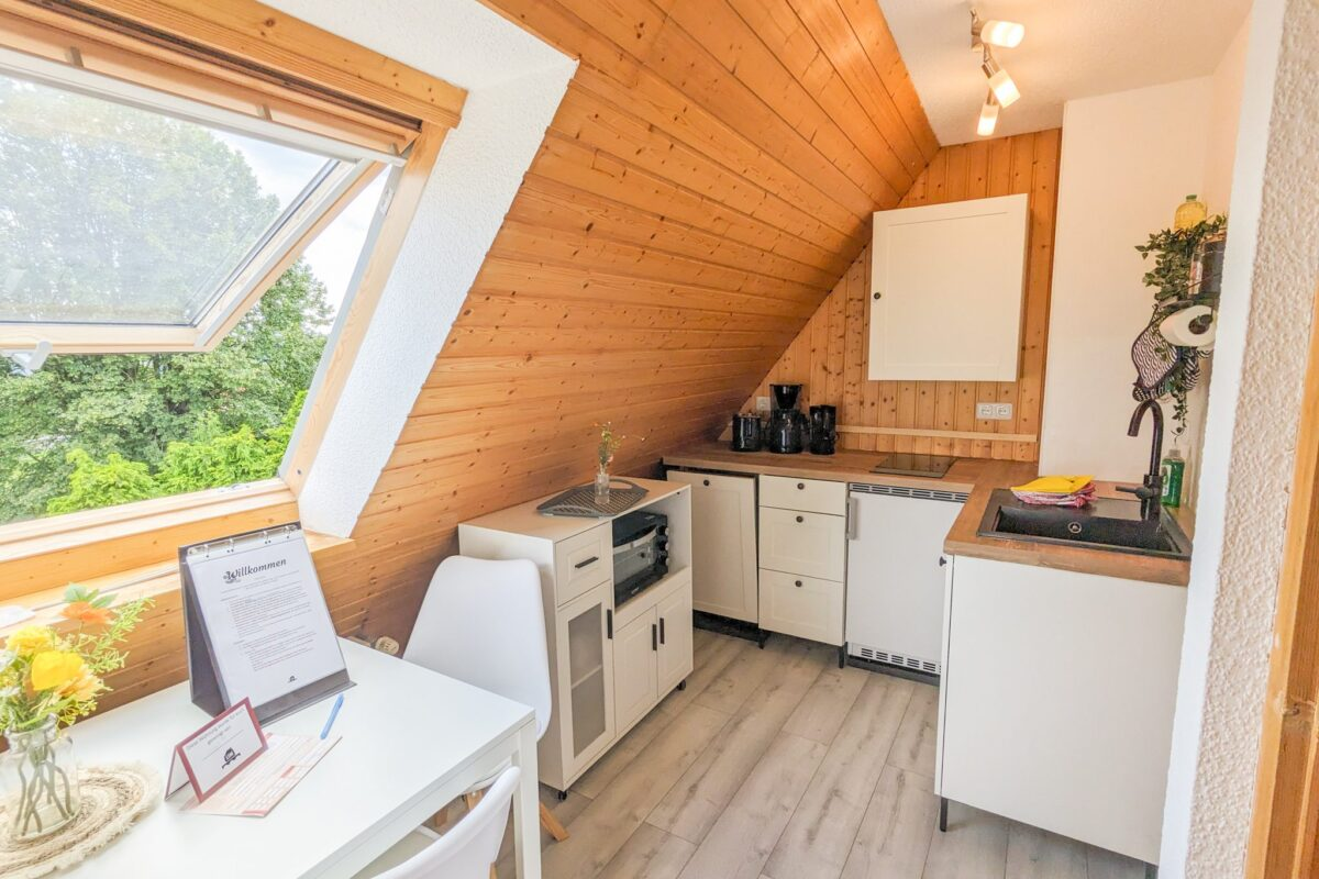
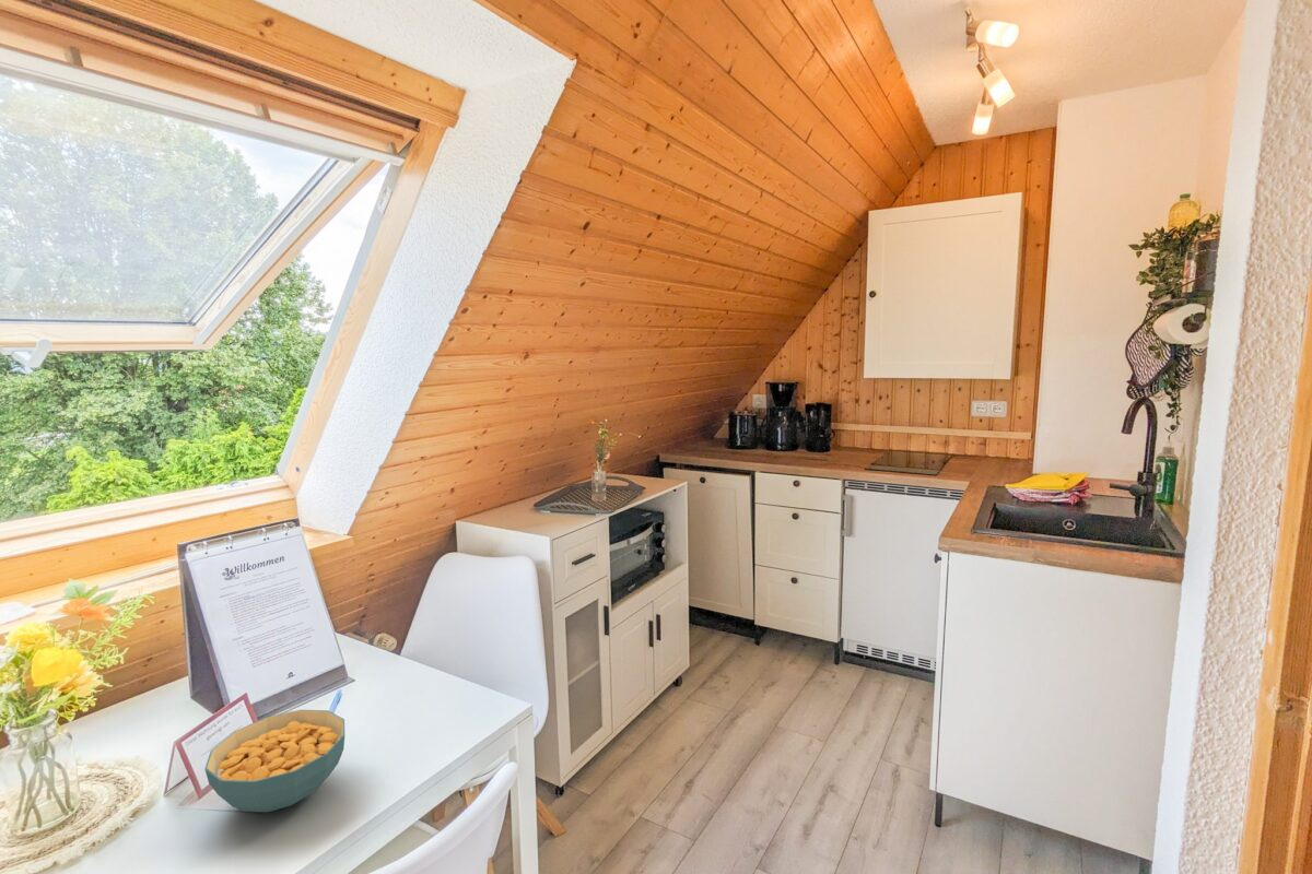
+ cereal bowl (281, 769)
